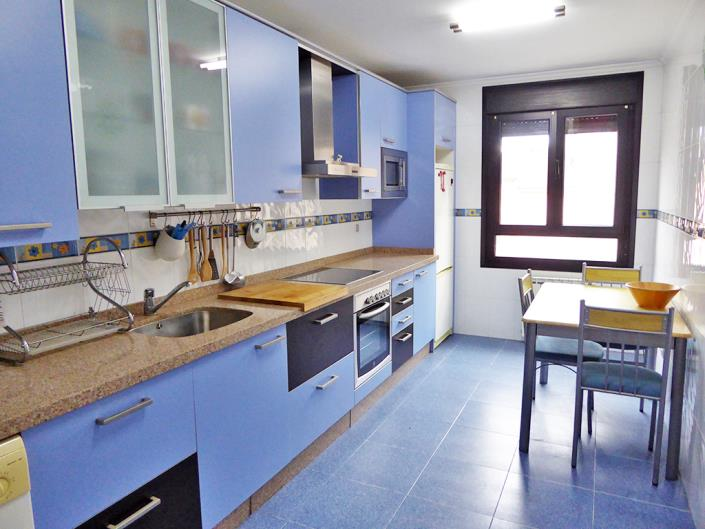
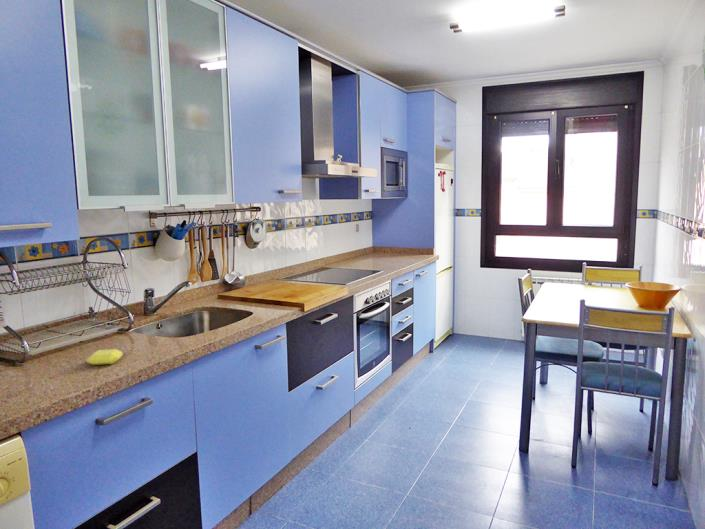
+ soap bar (105, 356)
